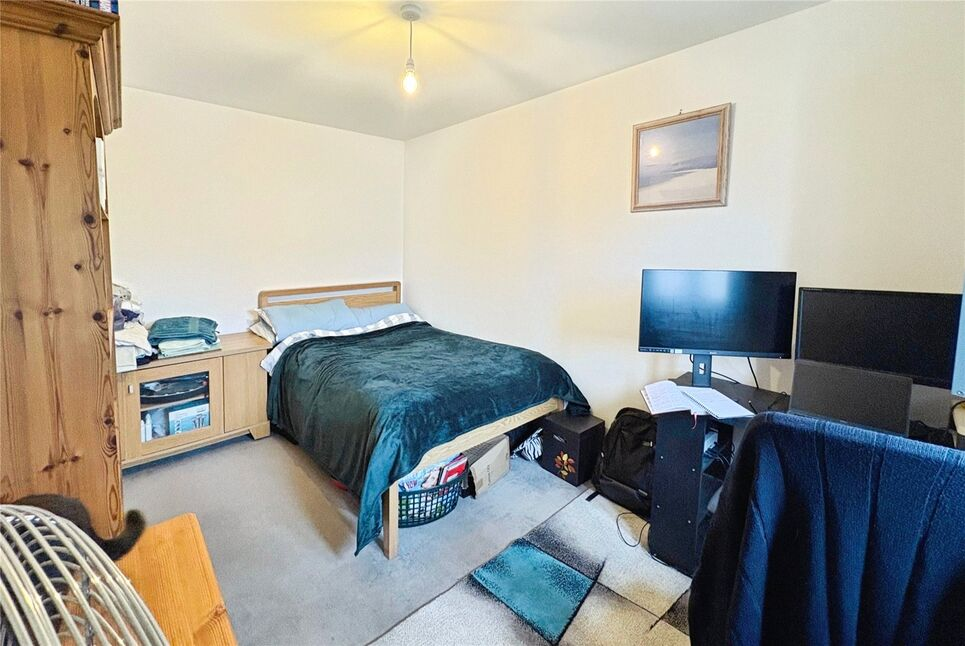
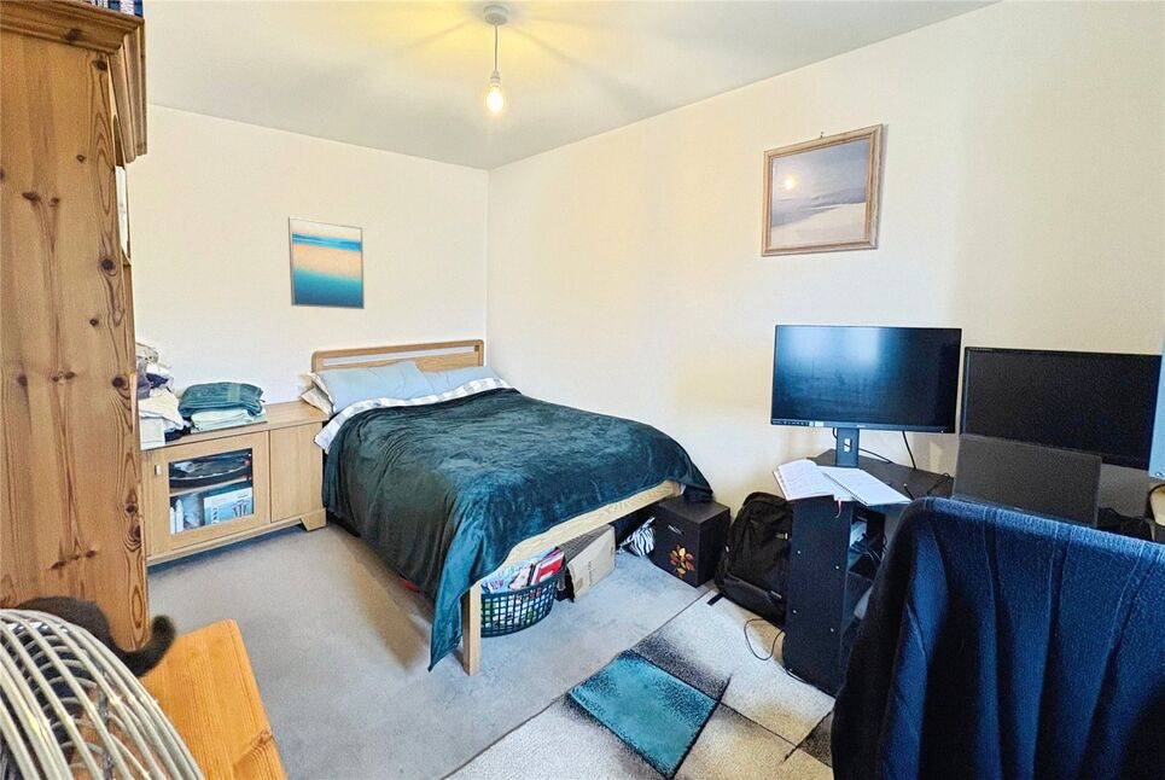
+ wall art (327, 264)
